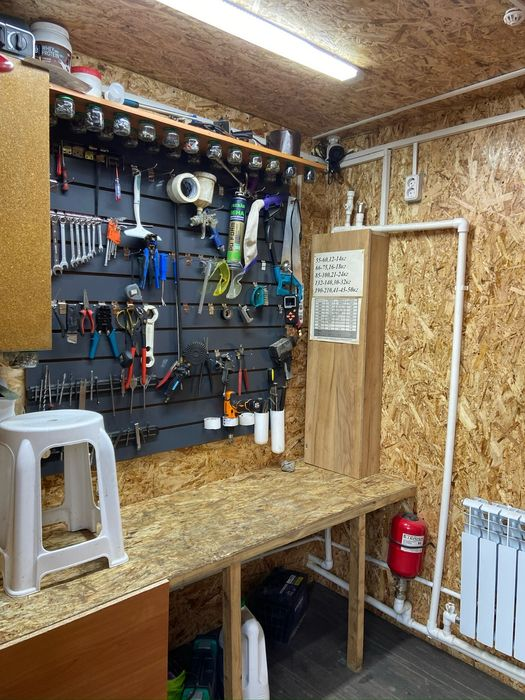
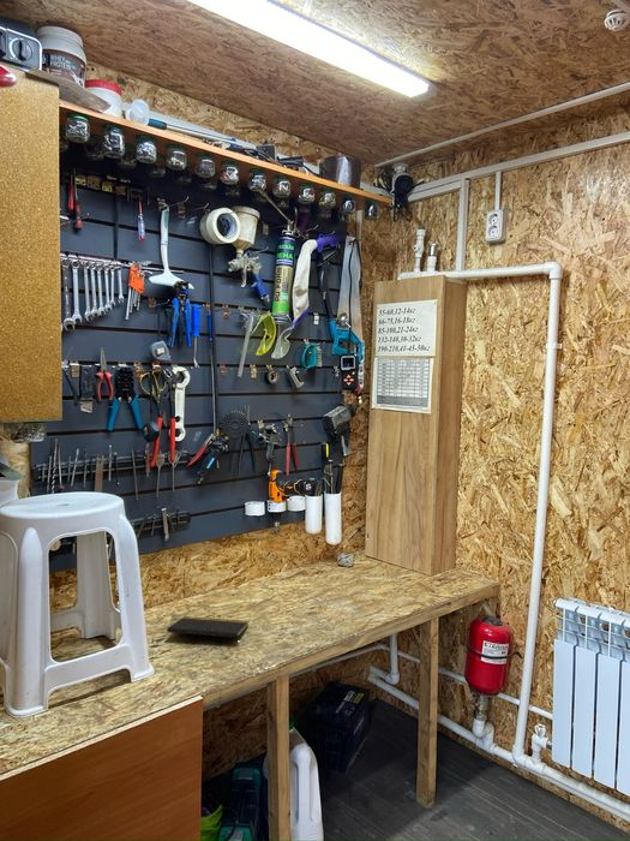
+ notepad (209, 626)
